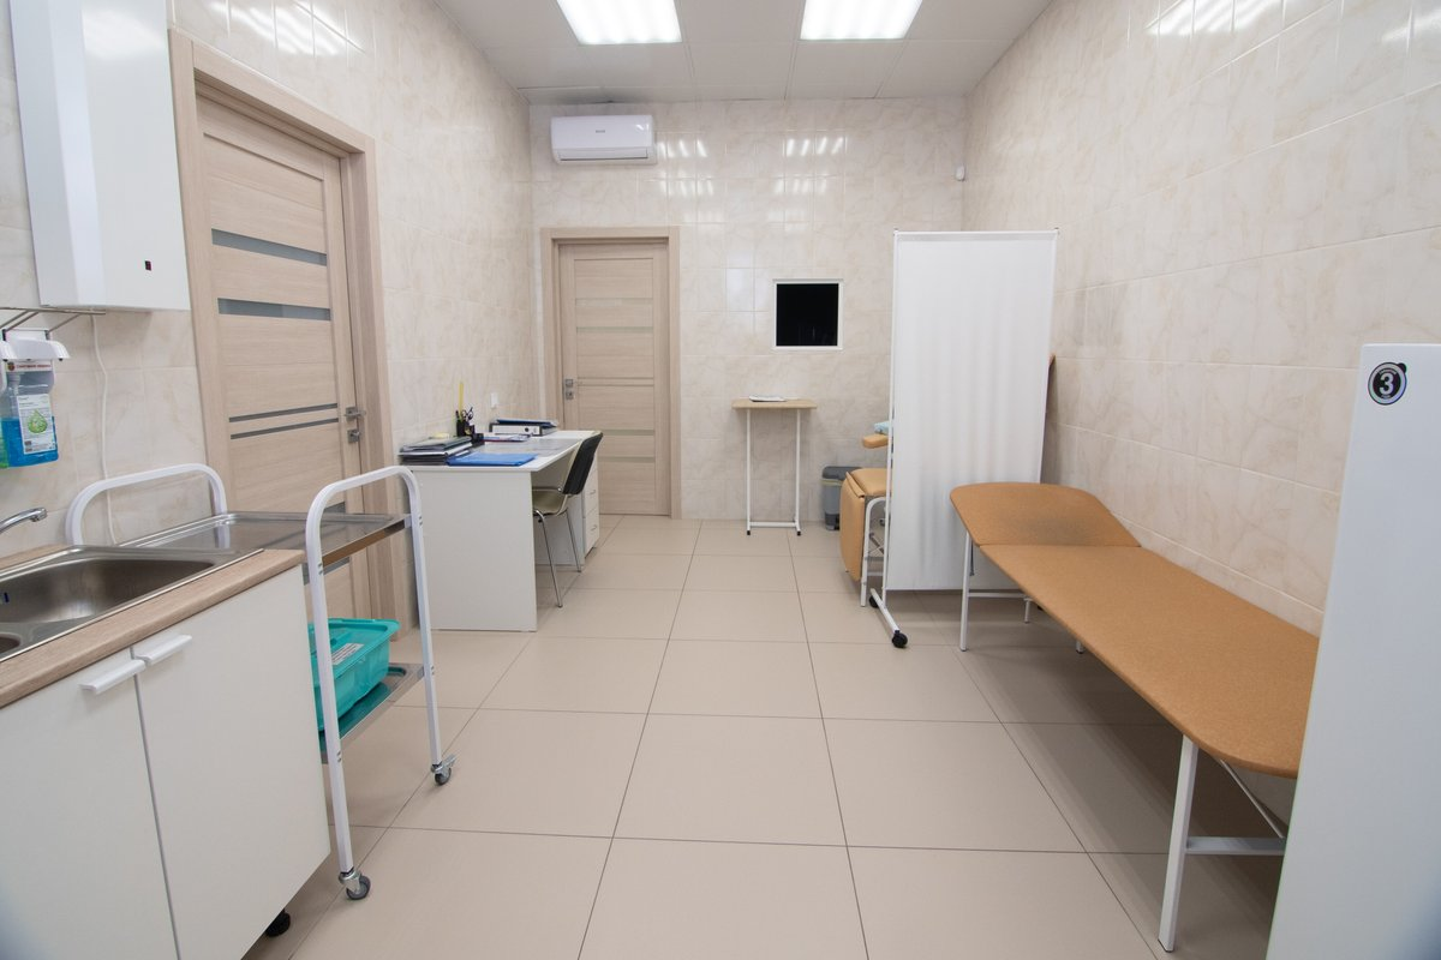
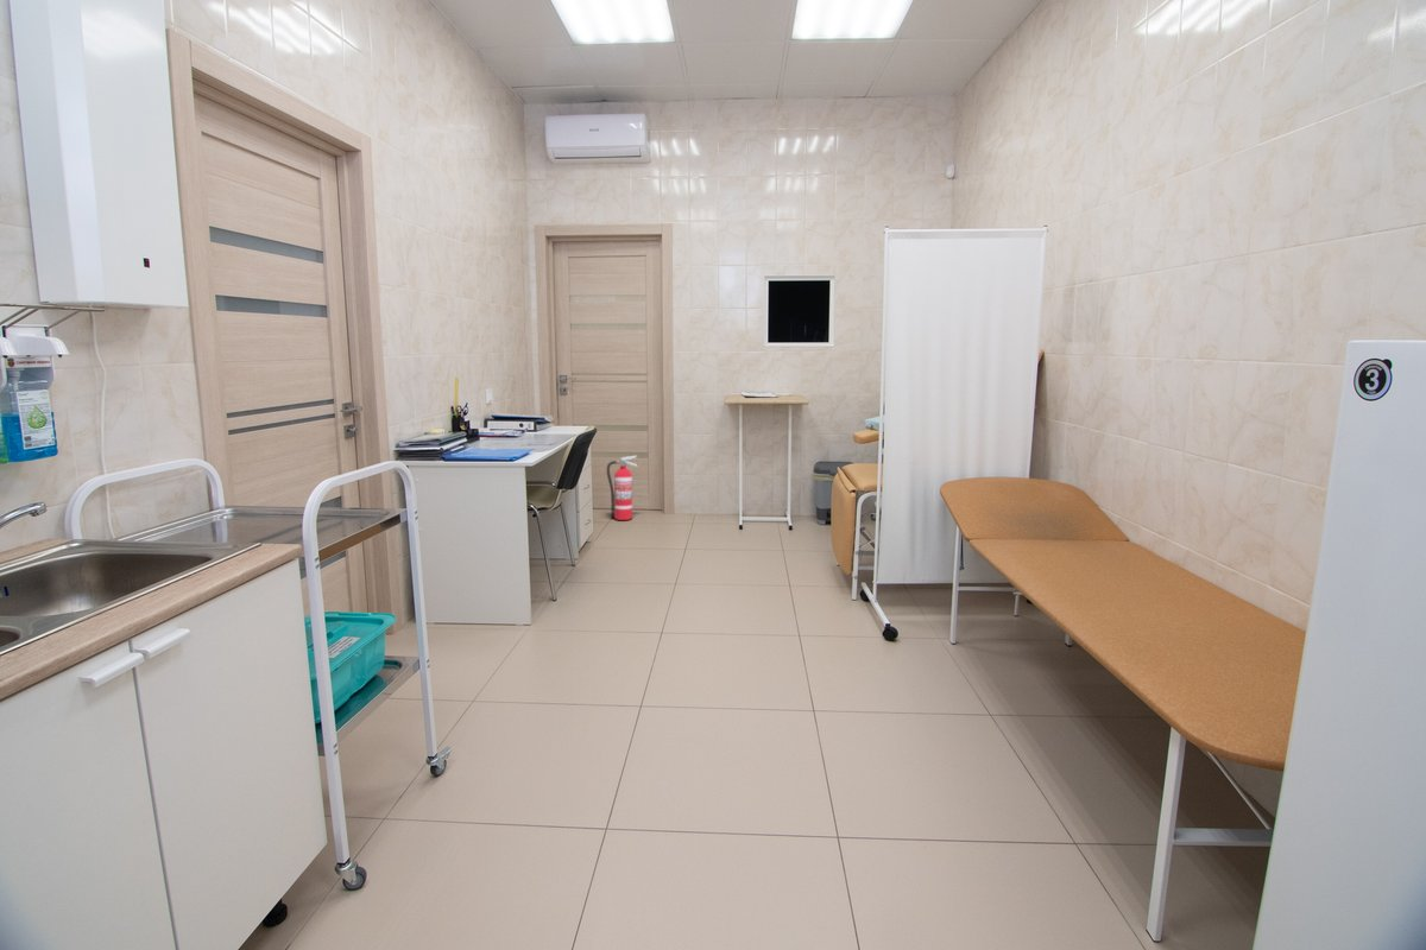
+ fire extinguisher (621, 487)
